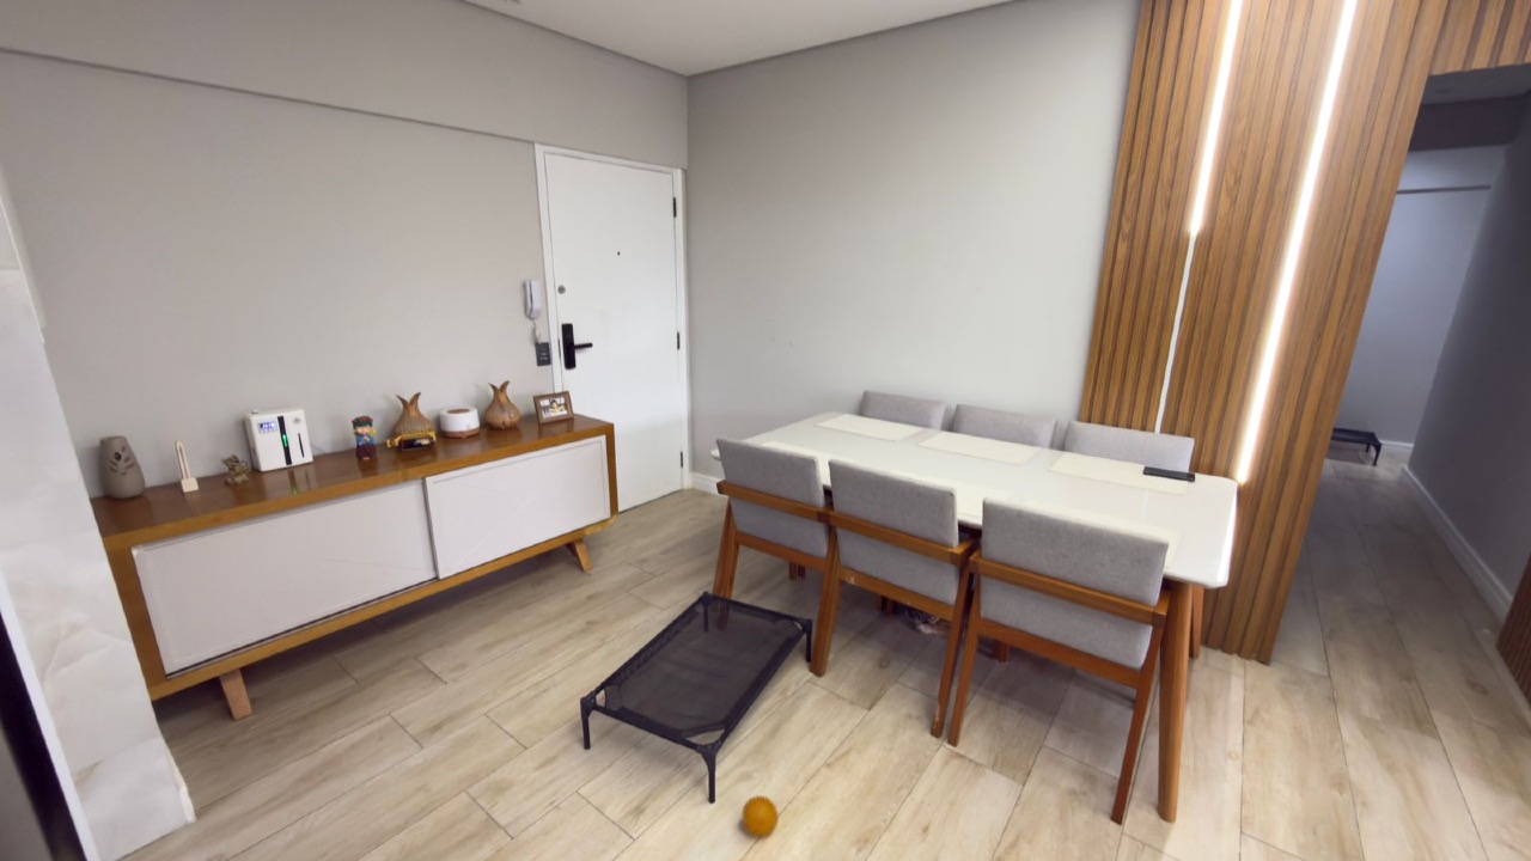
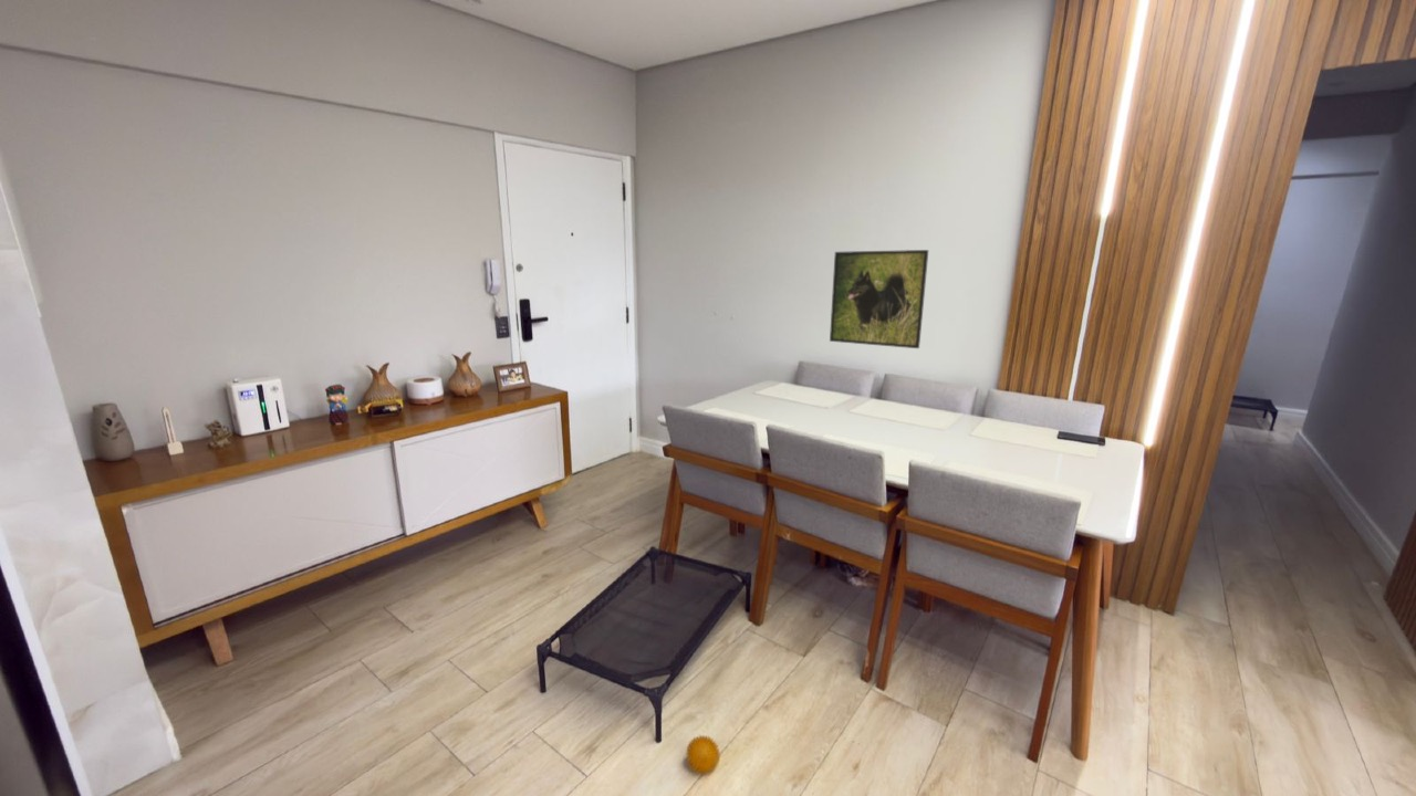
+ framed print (875, 298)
